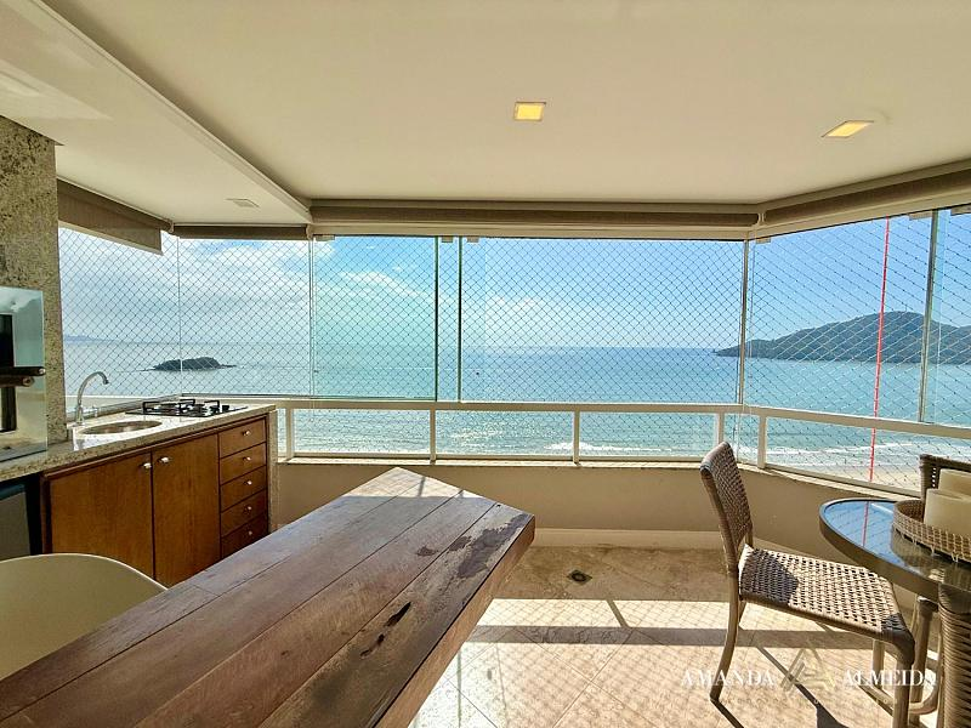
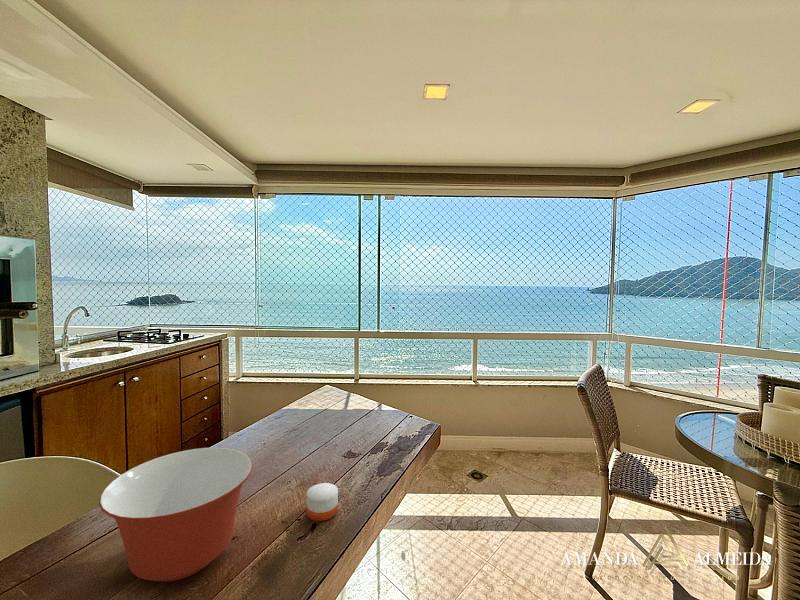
+ mixing bowl (183, 516)
+ candle (322, 490)
